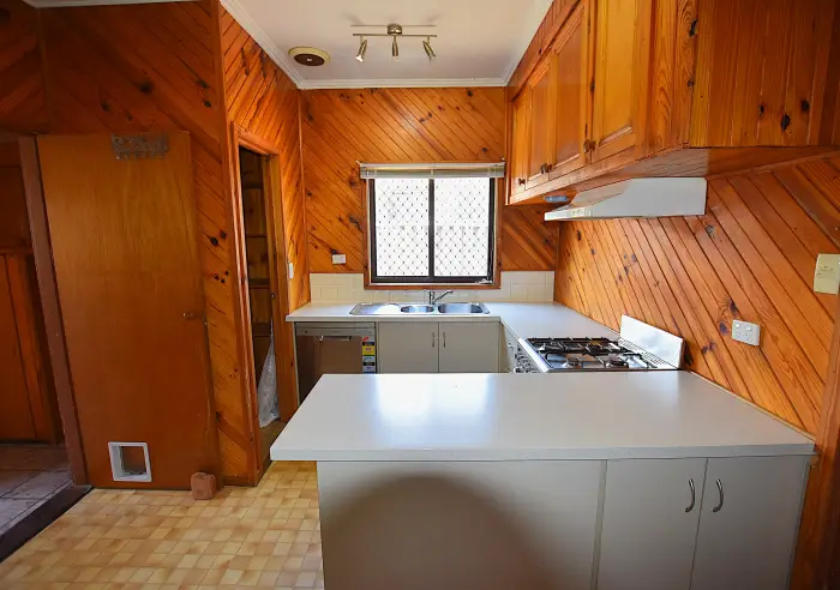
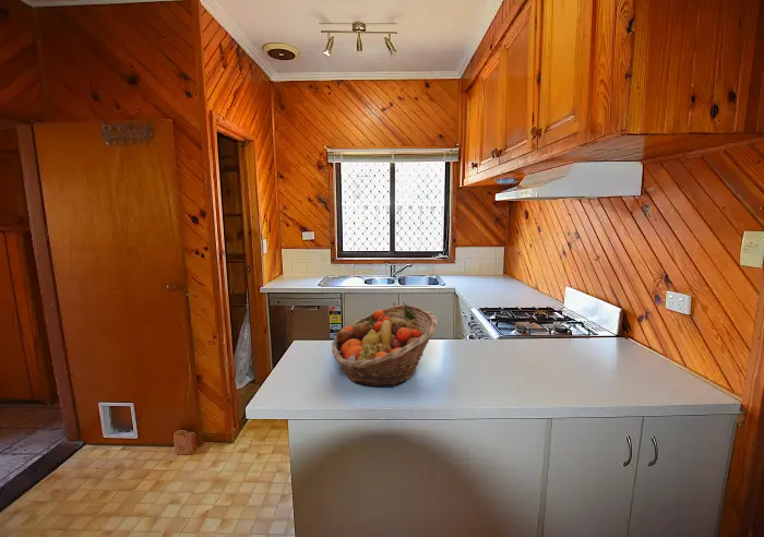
+ fruit basket (383, 341)
